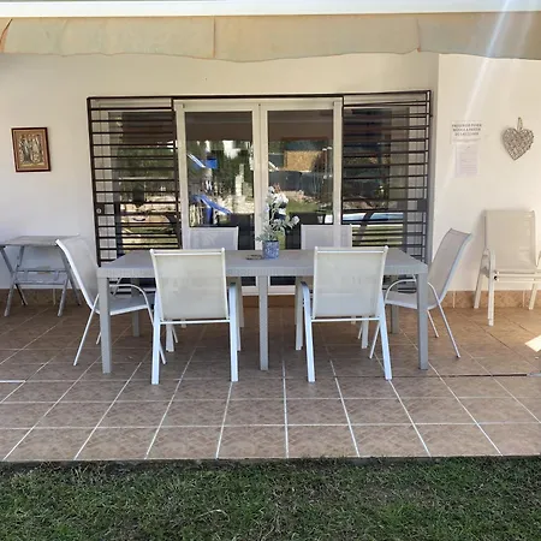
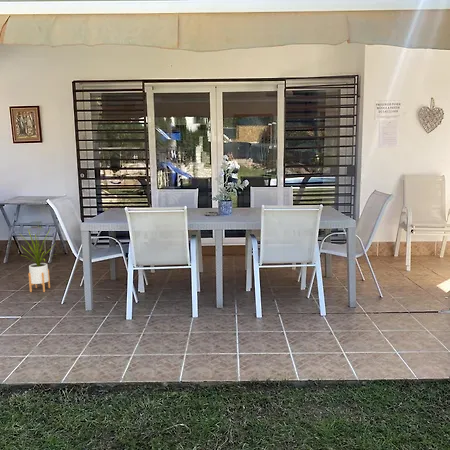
+ house plant (37, 257)
